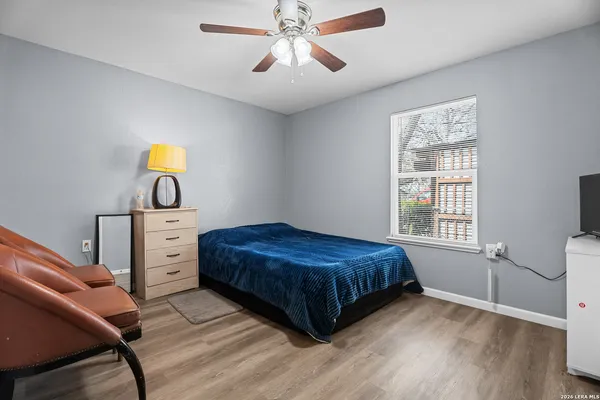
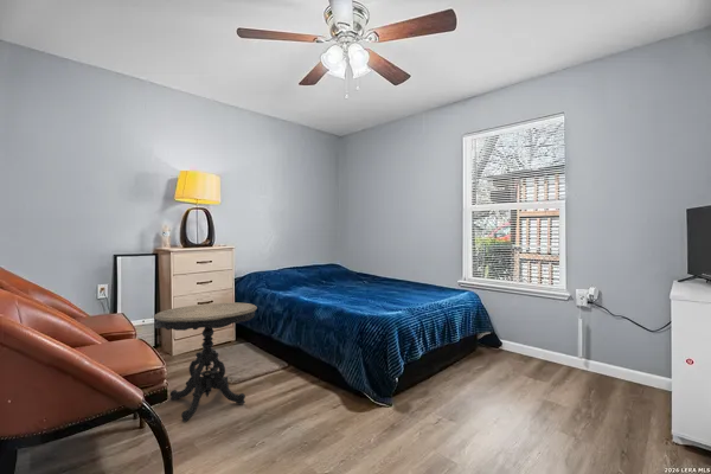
+ side table (209, 354)
